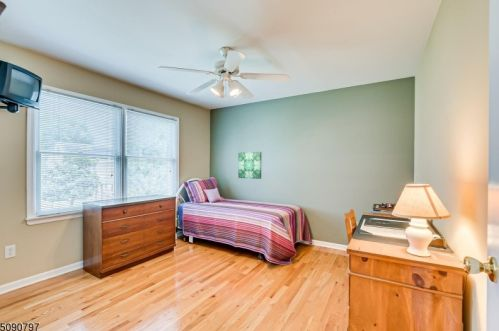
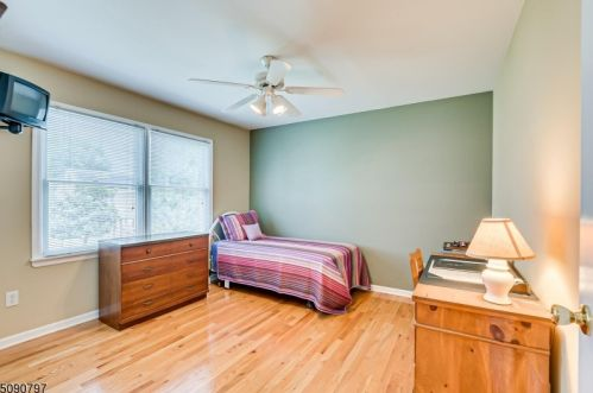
- wall art (249, 165)
